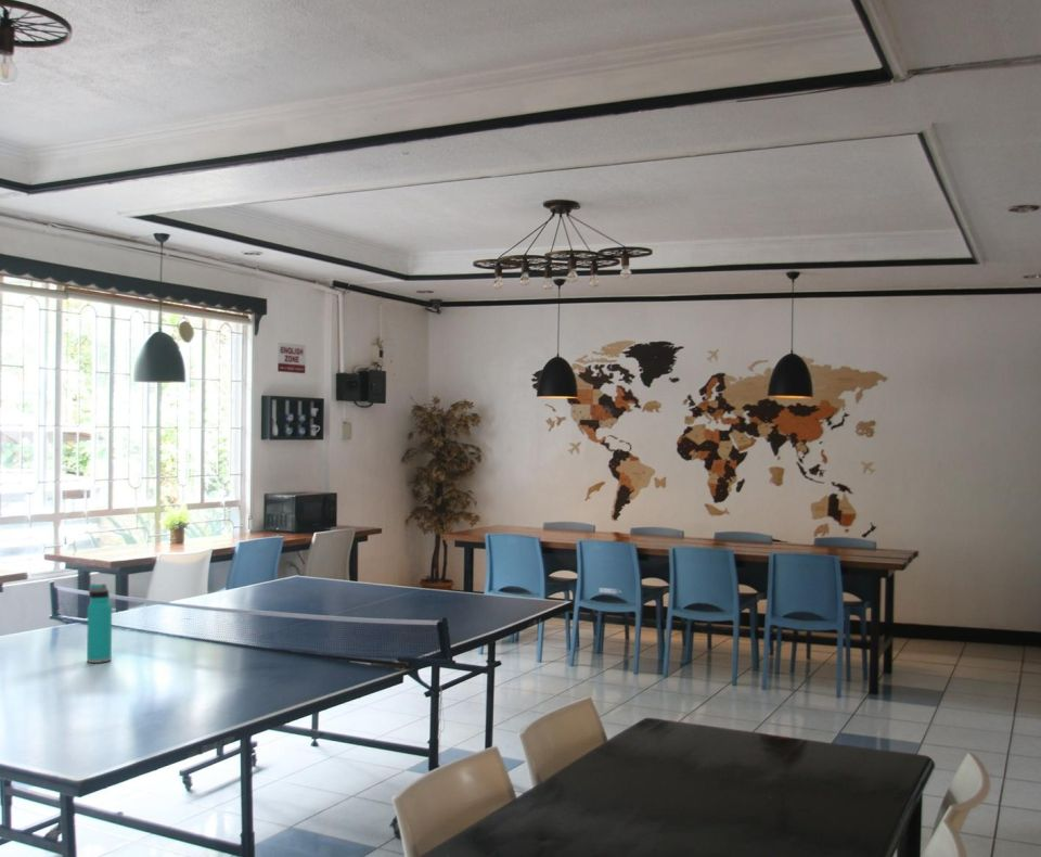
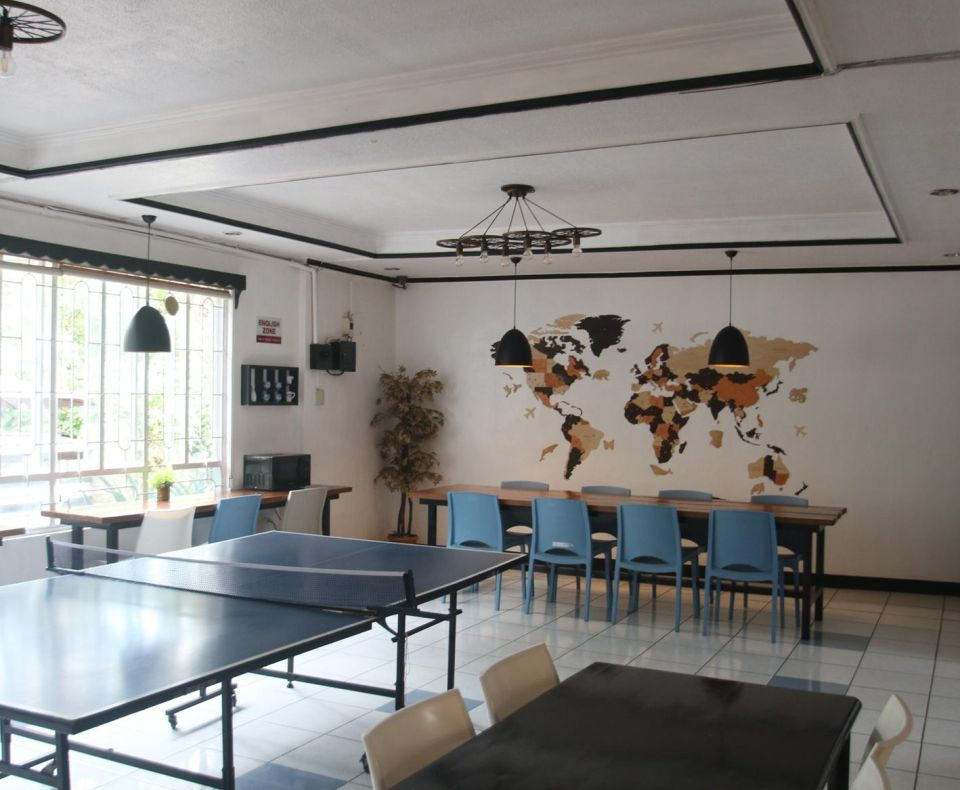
- water bottle (99, 622)
